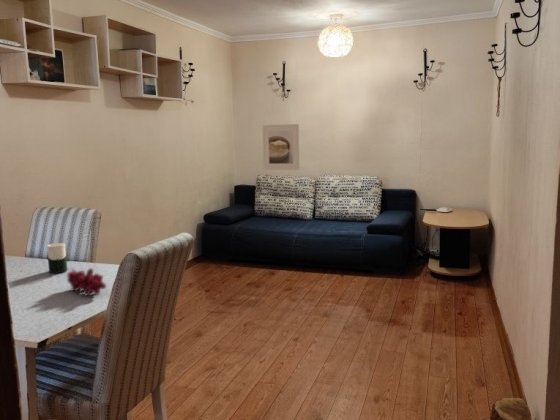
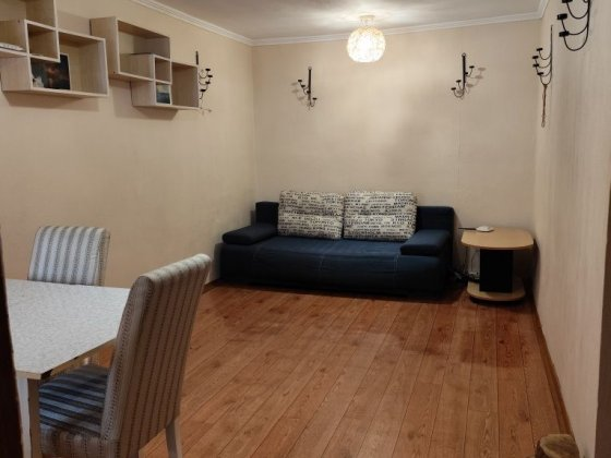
- grapes (86, 280)
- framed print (280, 147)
- cup (57, 258)
